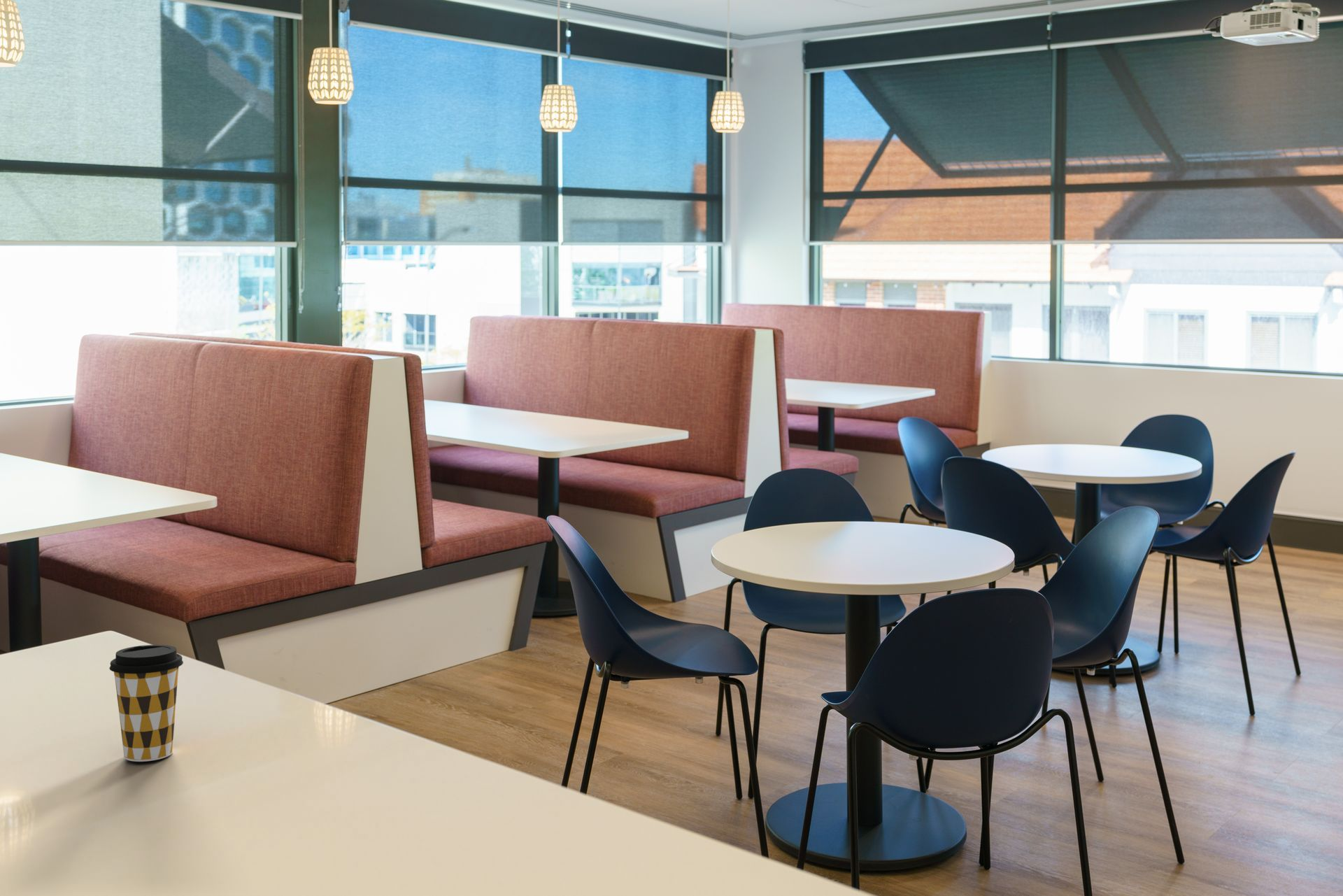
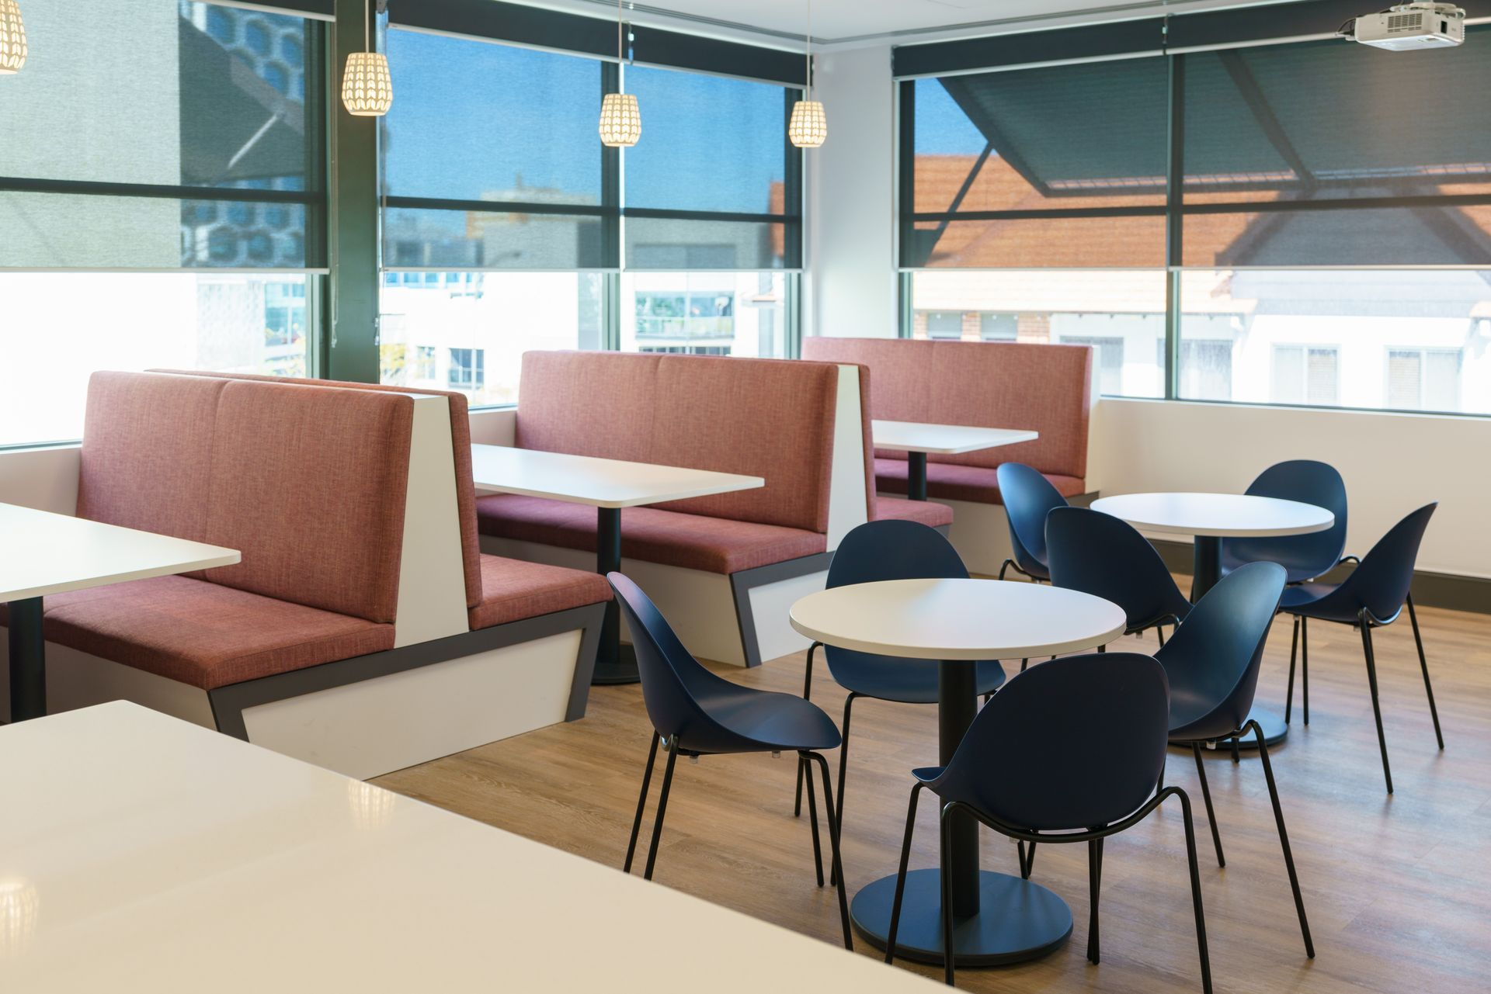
- coffee cup (147, 703)
